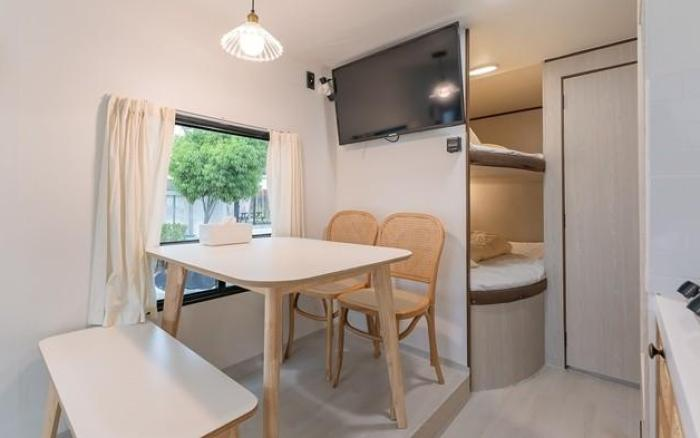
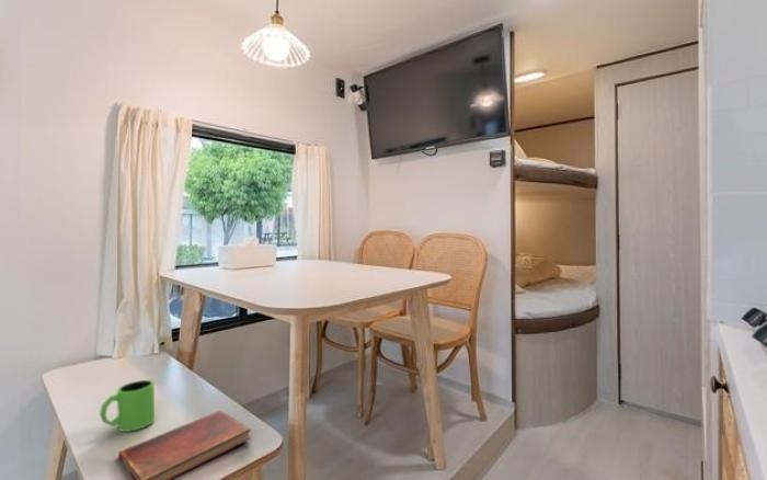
+ diary (187, 444)
+ mug (128, 407)
